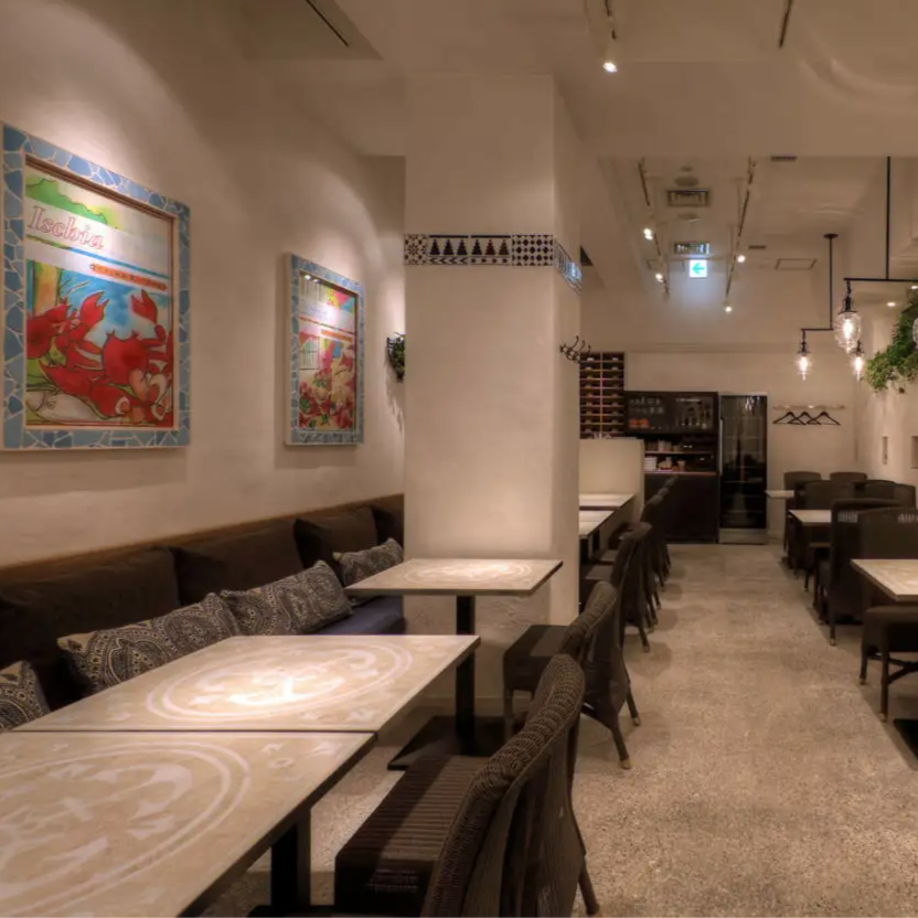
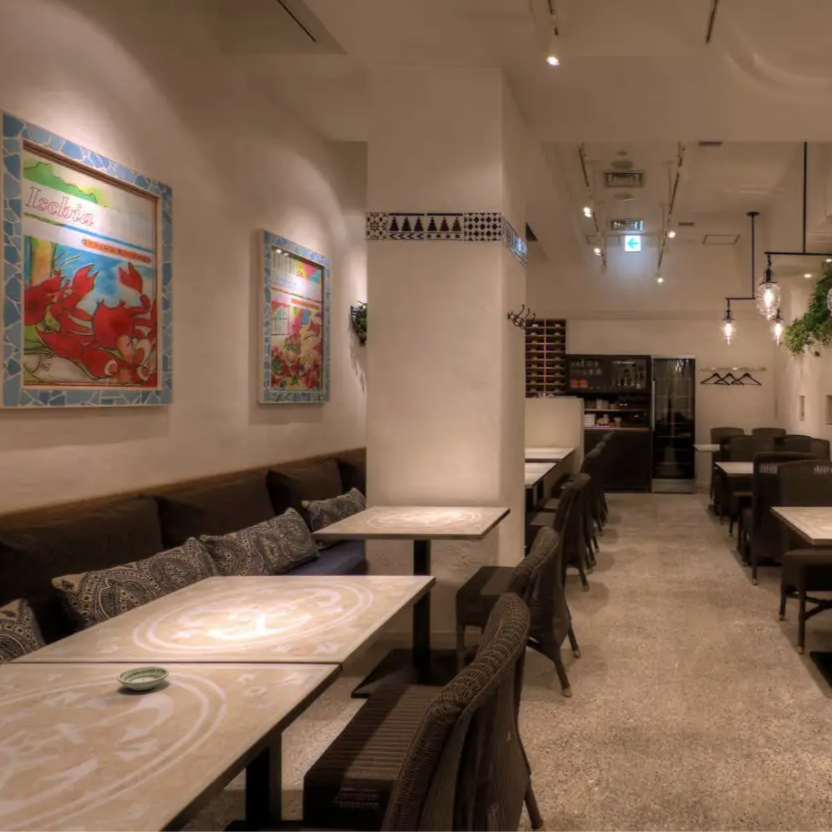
+ saucer (143, 679)
